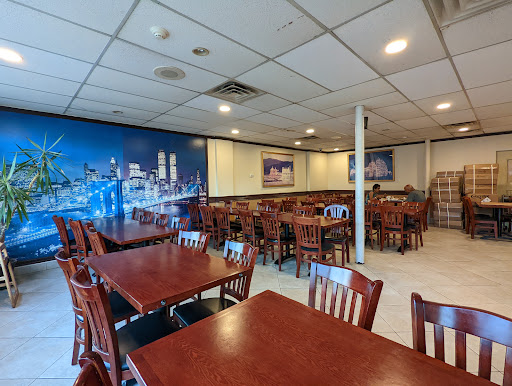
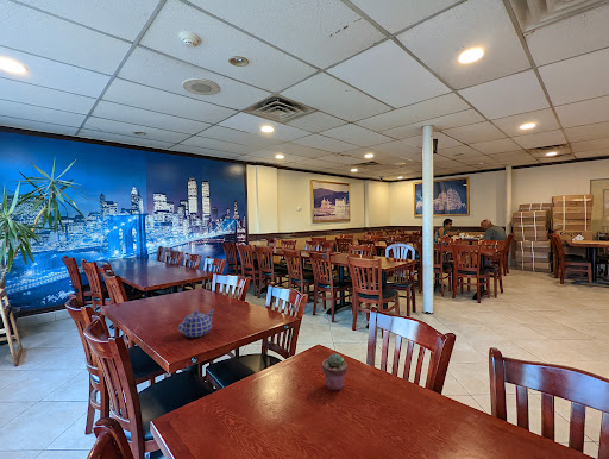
+ teapot (197, 321)
+ potted succulent (334, 370)
